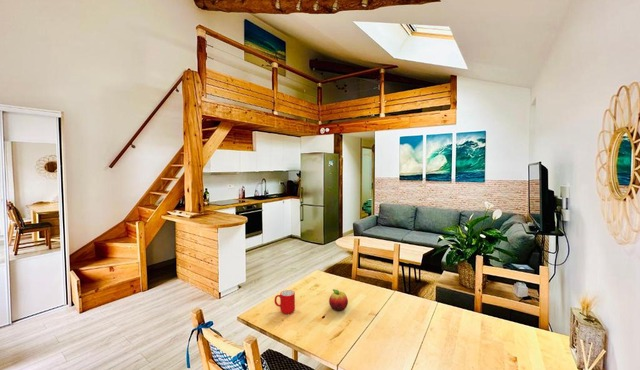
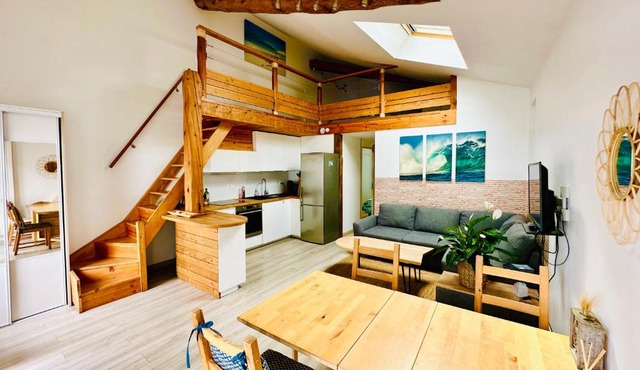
- cup (284, 301)
- fruit (338, 300)
